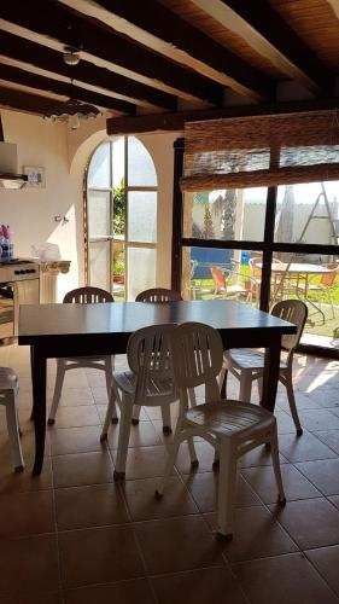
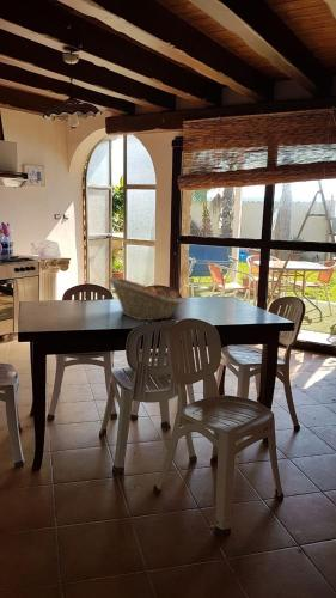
+ fruit basket (143, 295)
